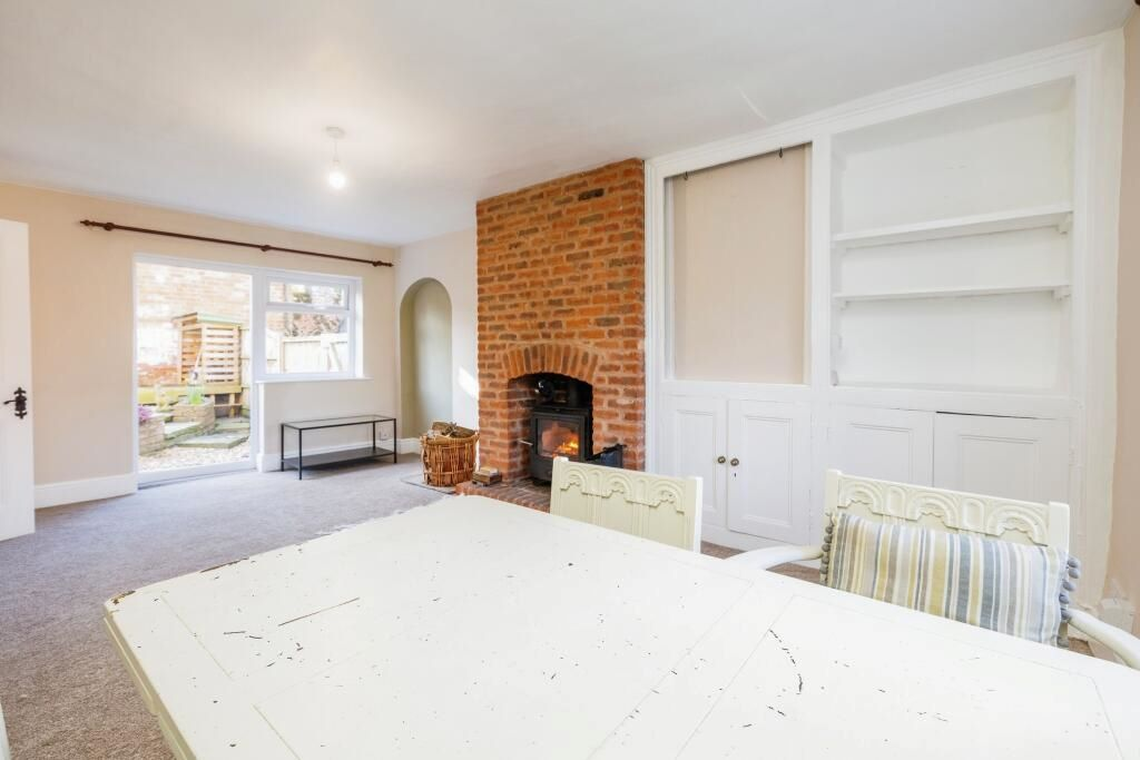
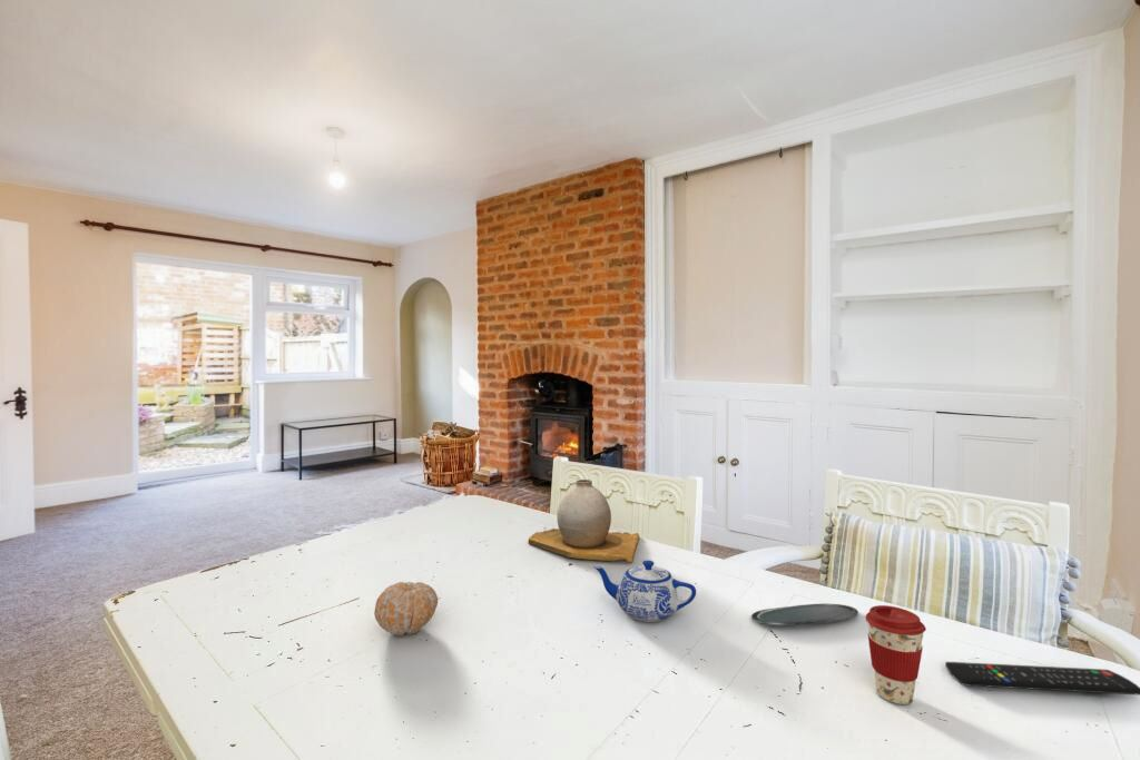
+ oval tray (805, 613)
+ coffee cup (894, 653)
+ fruit (406, 608)
+ vase (581, 512)
+ remote control (1041, 679)
+ teapot (642, 585)
